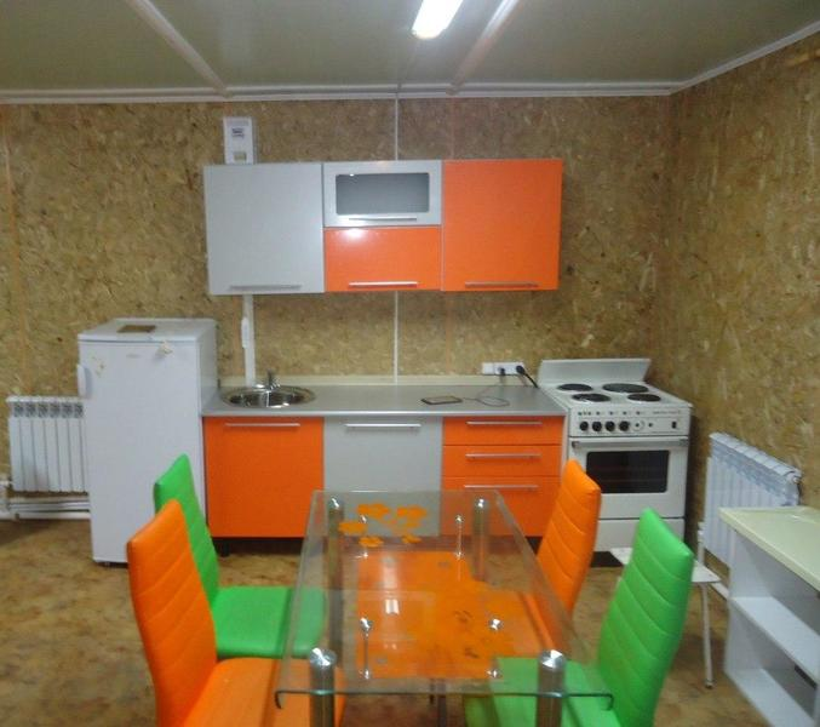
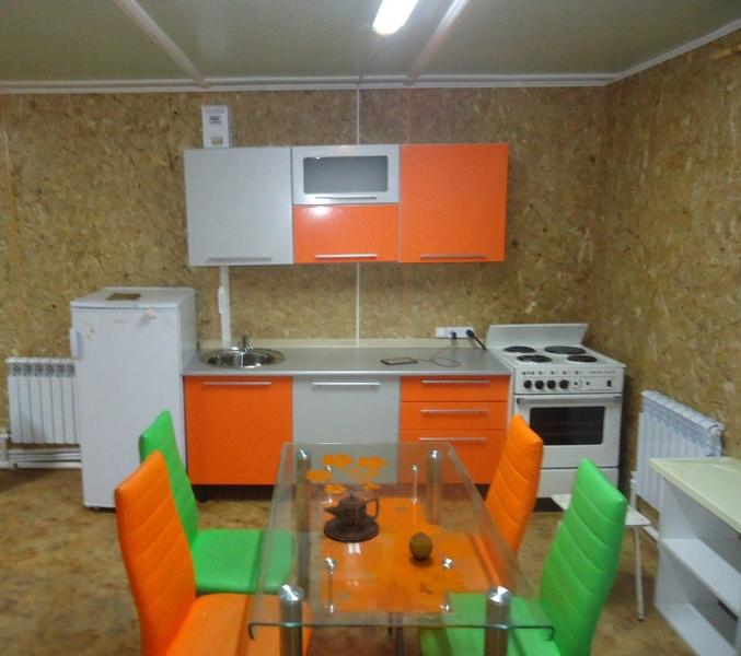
+ fruit (420, 544)
+ teapot (351, 508)
